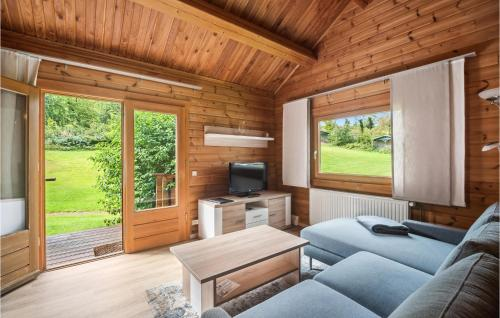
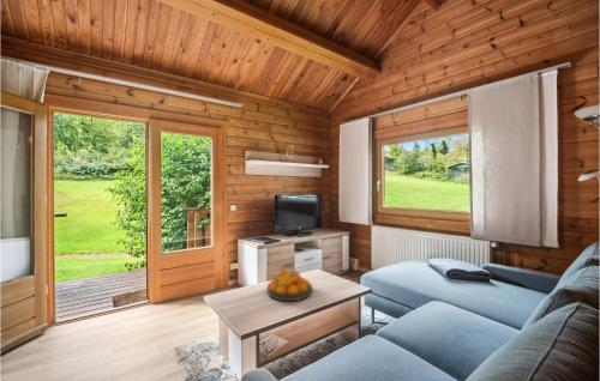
+ fruit bowl (289, 282)
